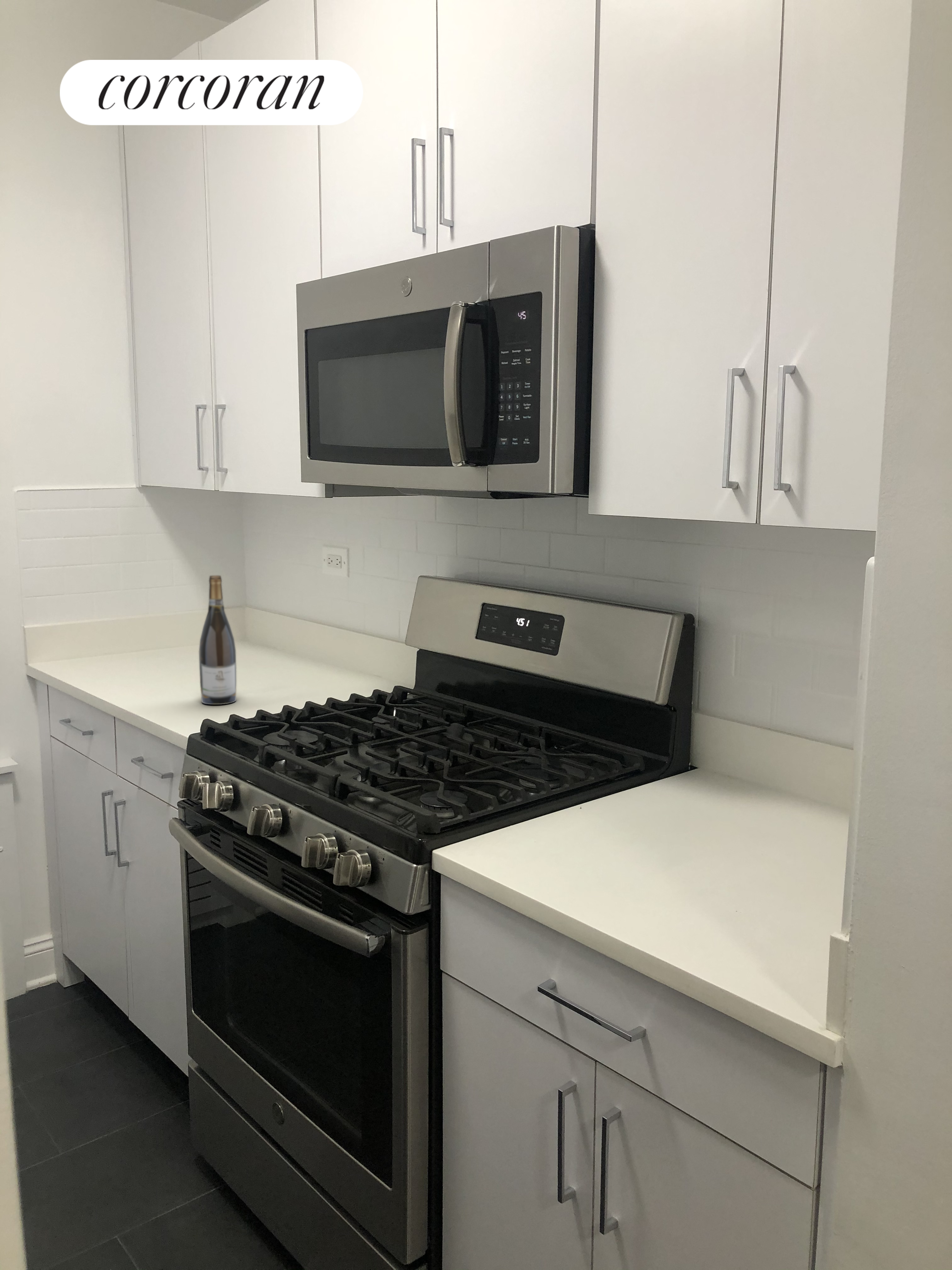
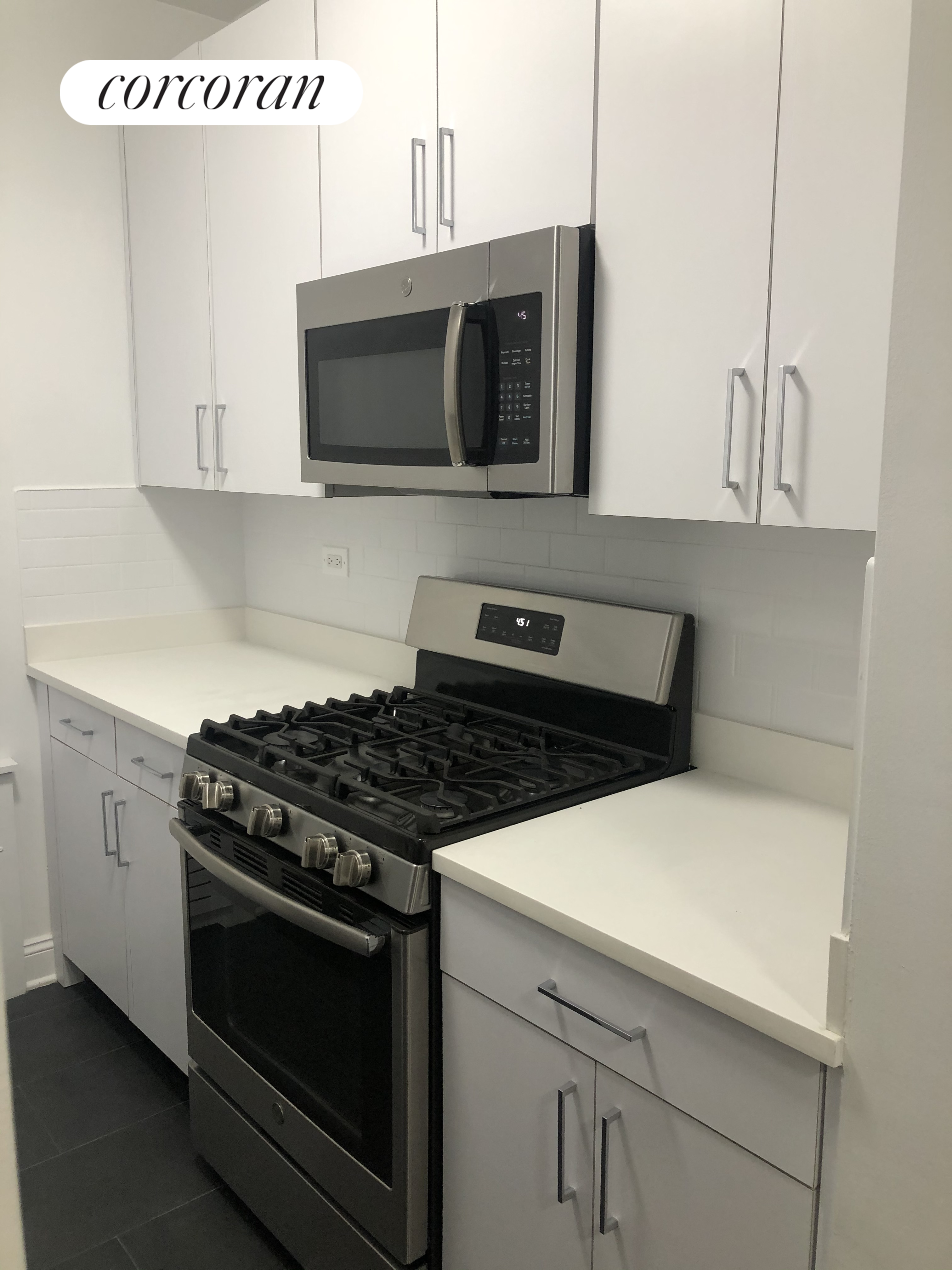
- wine bottle (217, 639)
